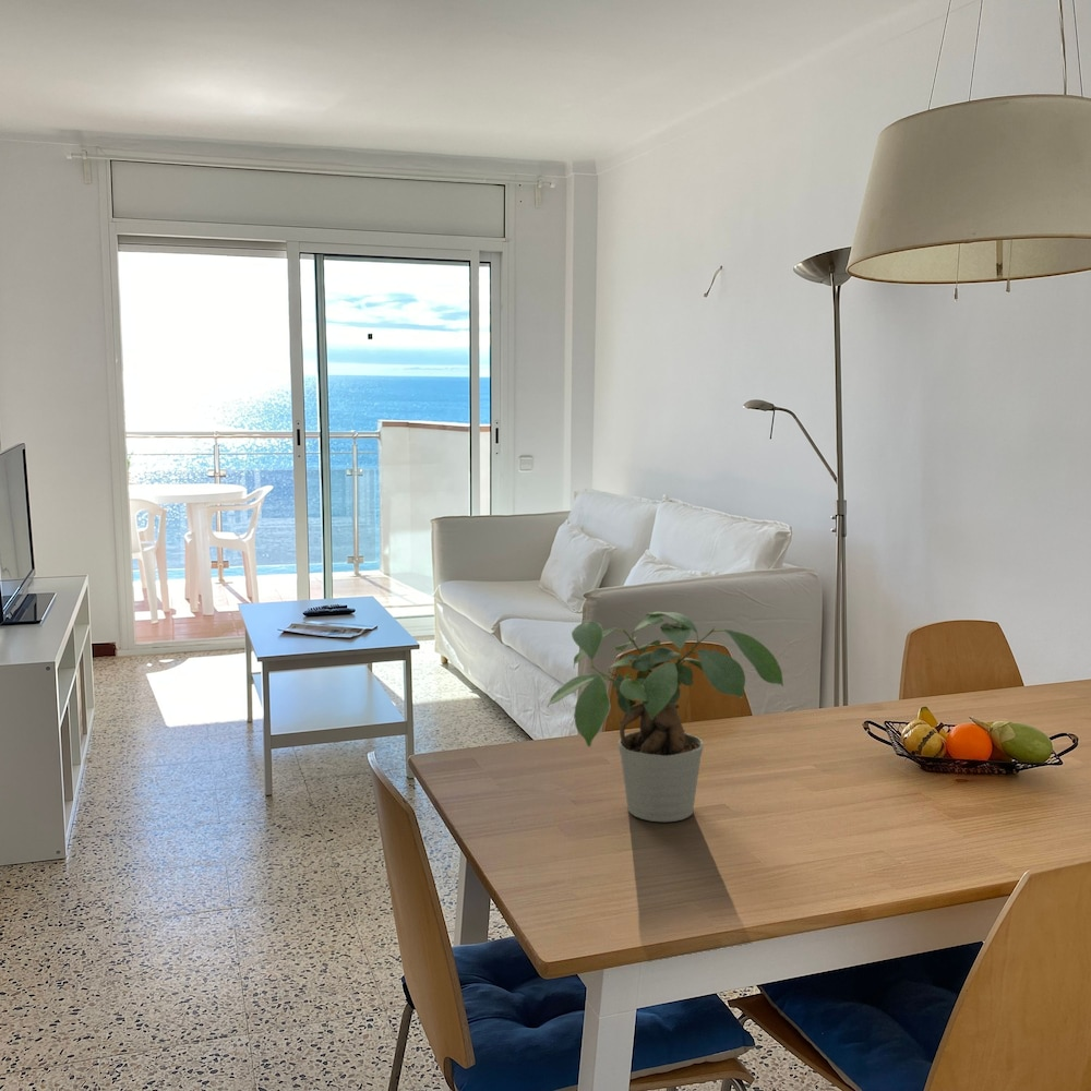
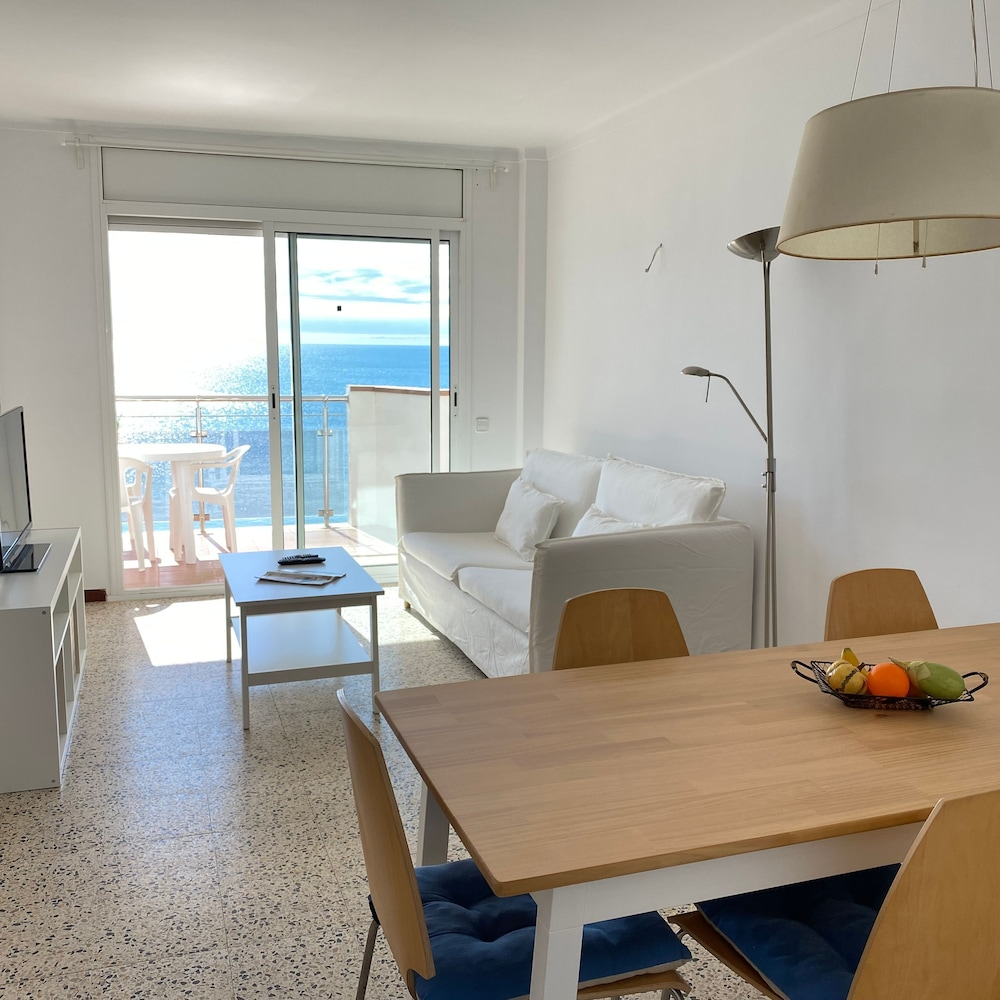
- potted plant (644, 717)
